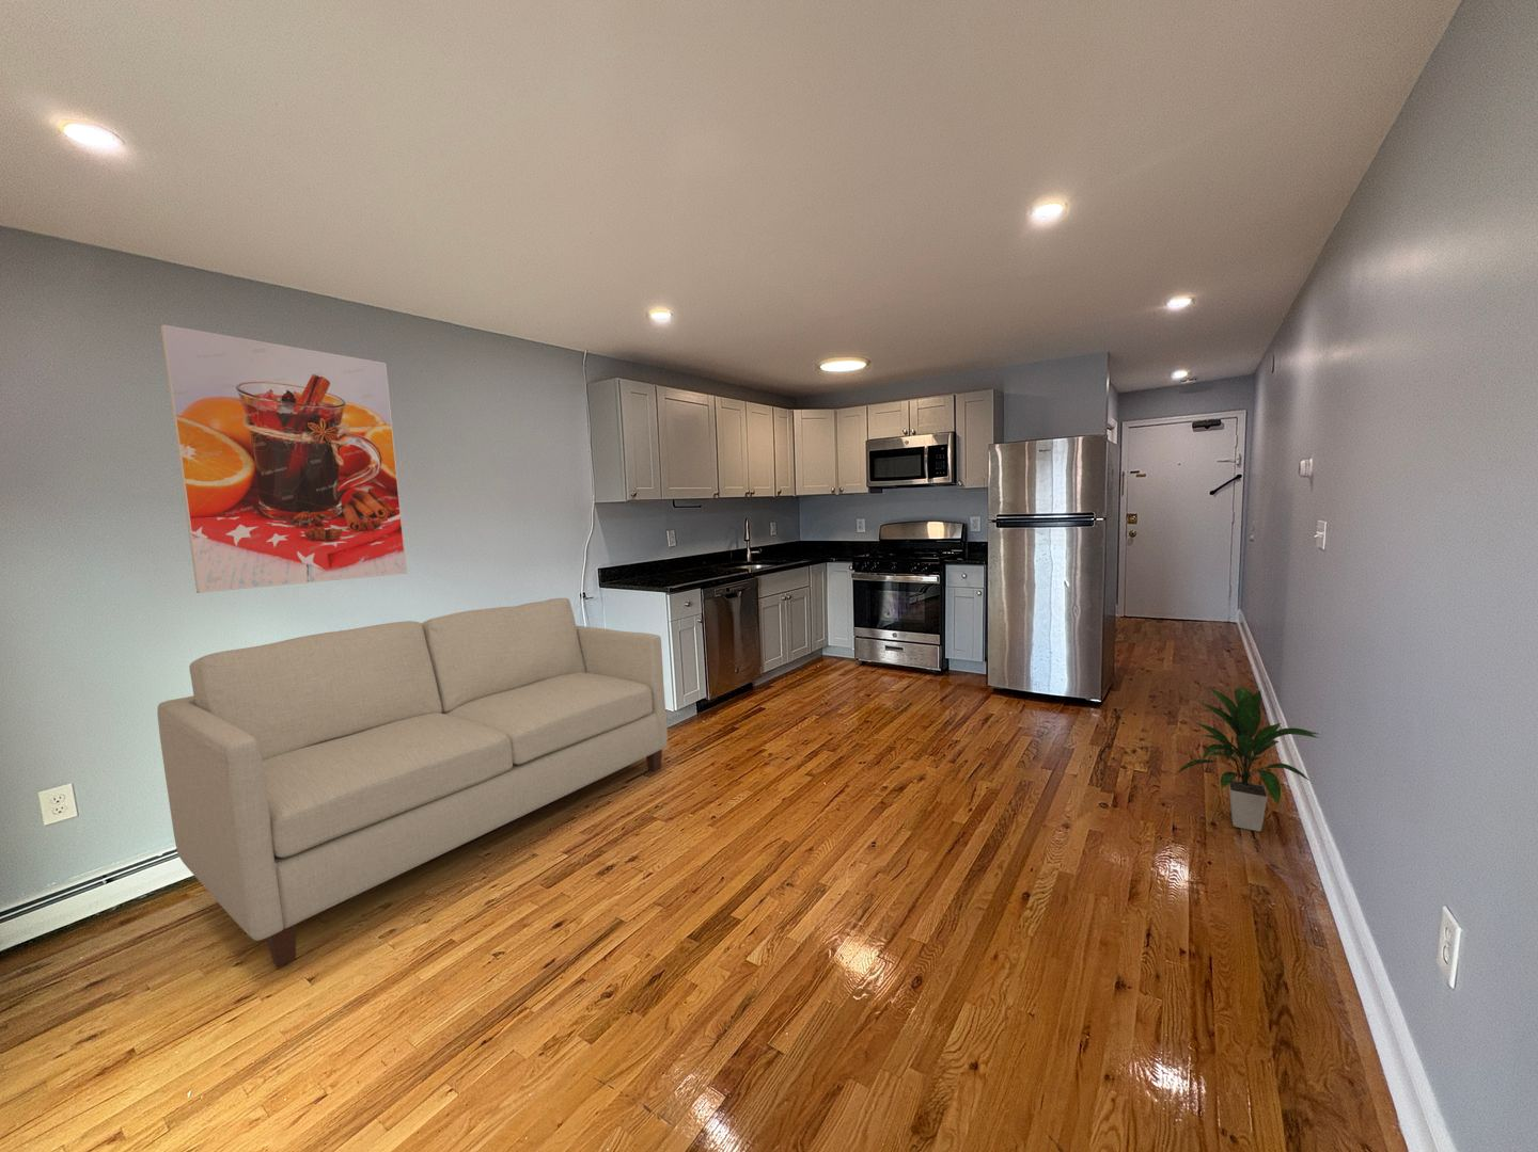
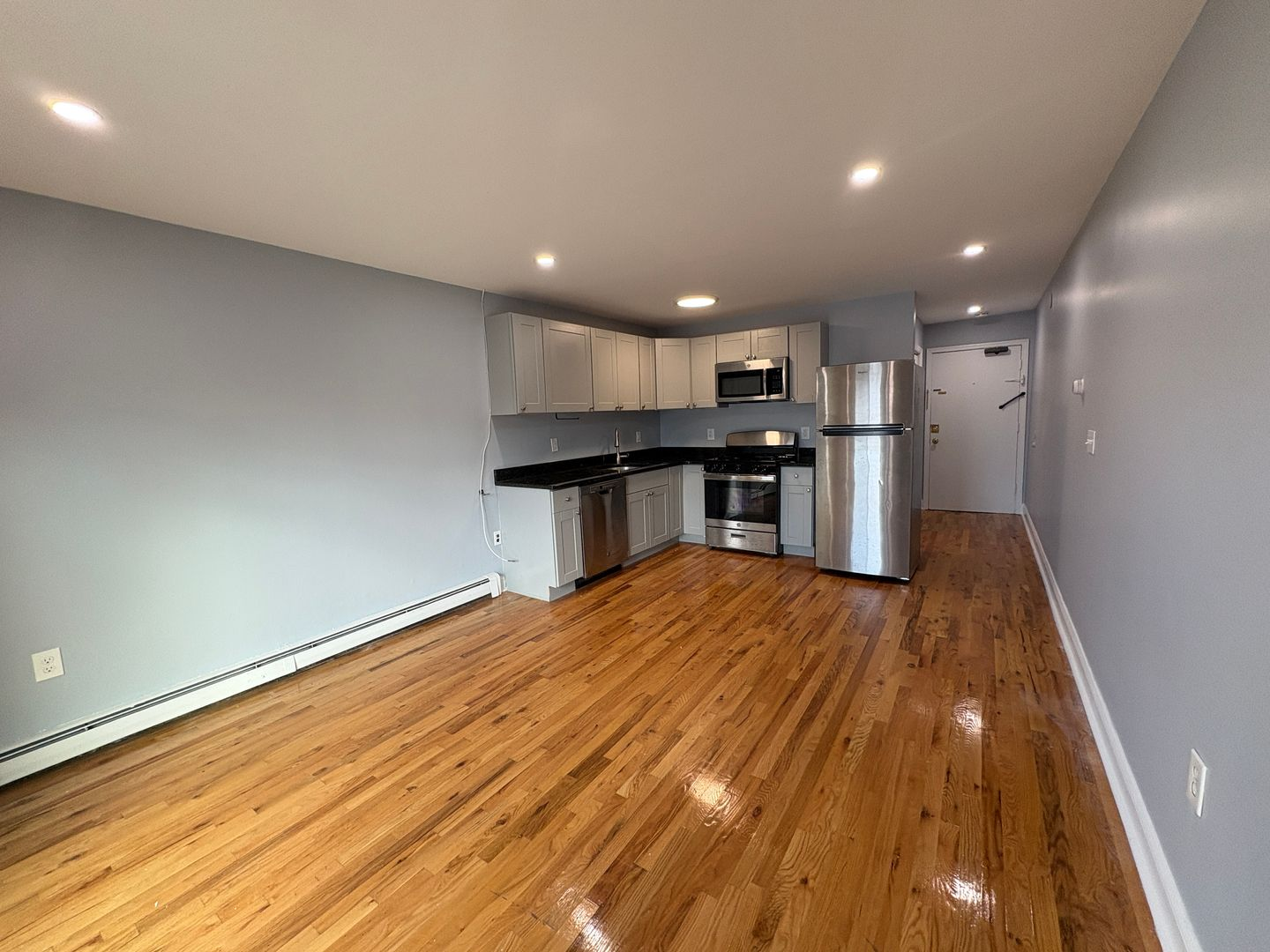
- indoor plant (1243, 753)
- sofa (458, 721)
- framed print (300, 466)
